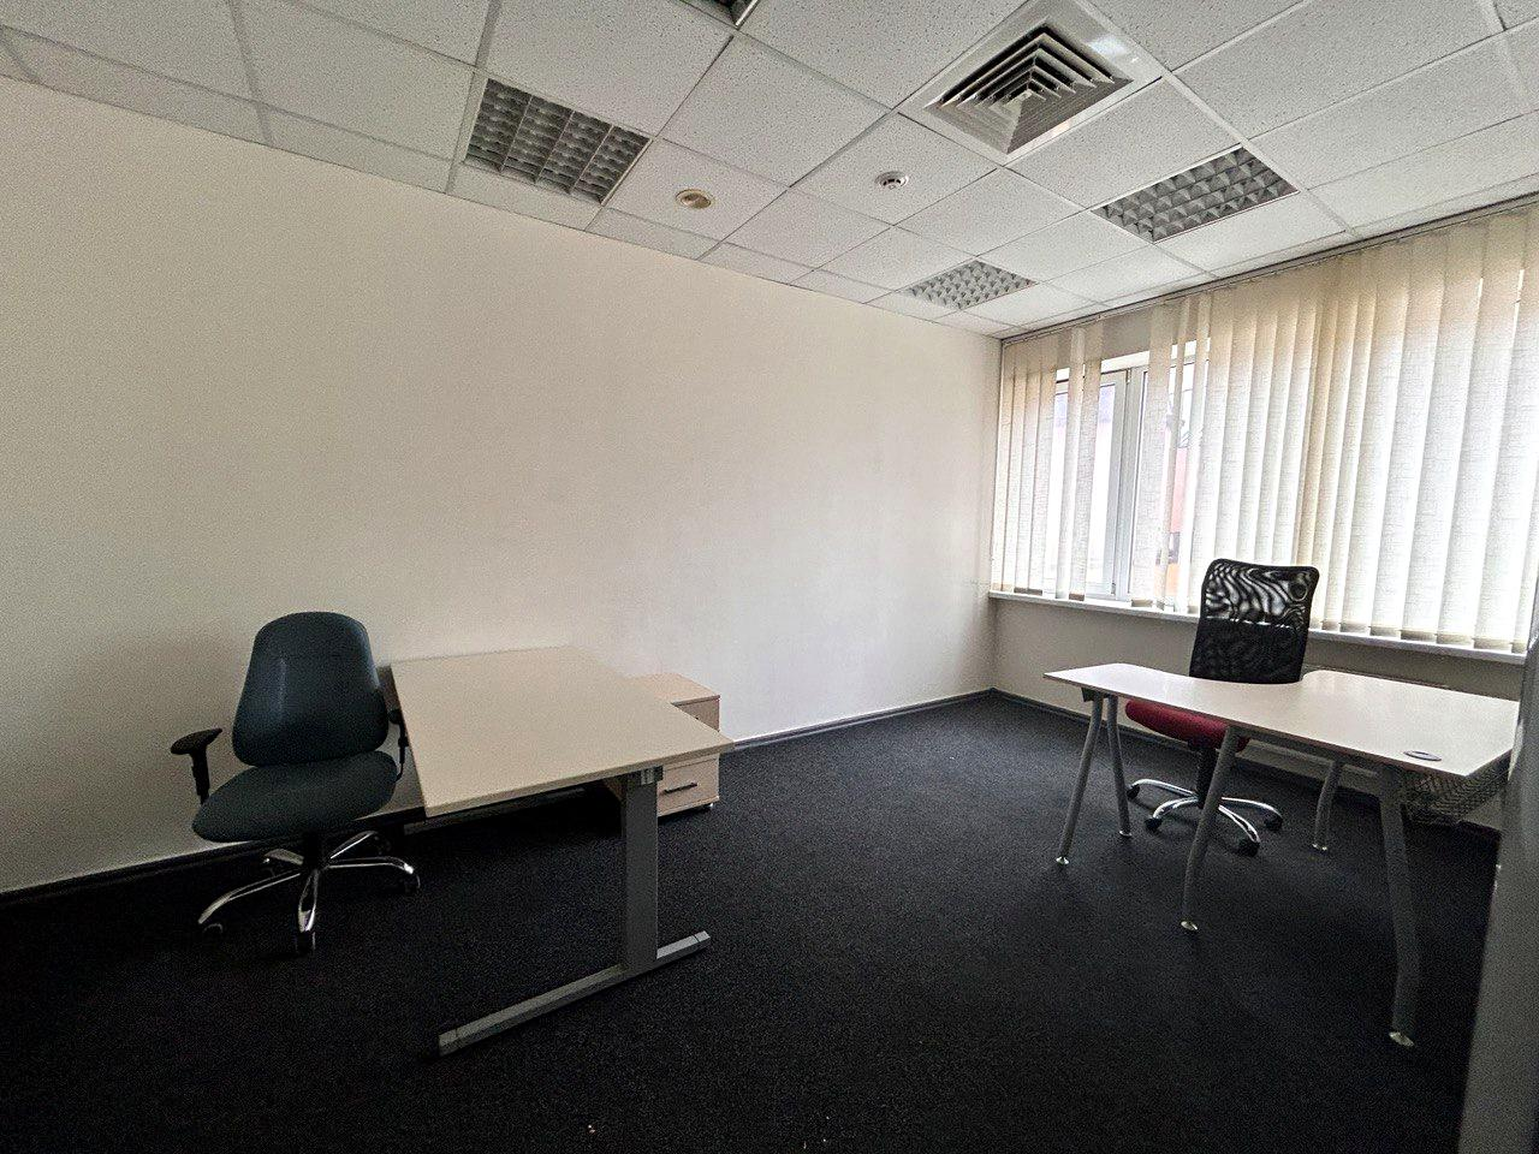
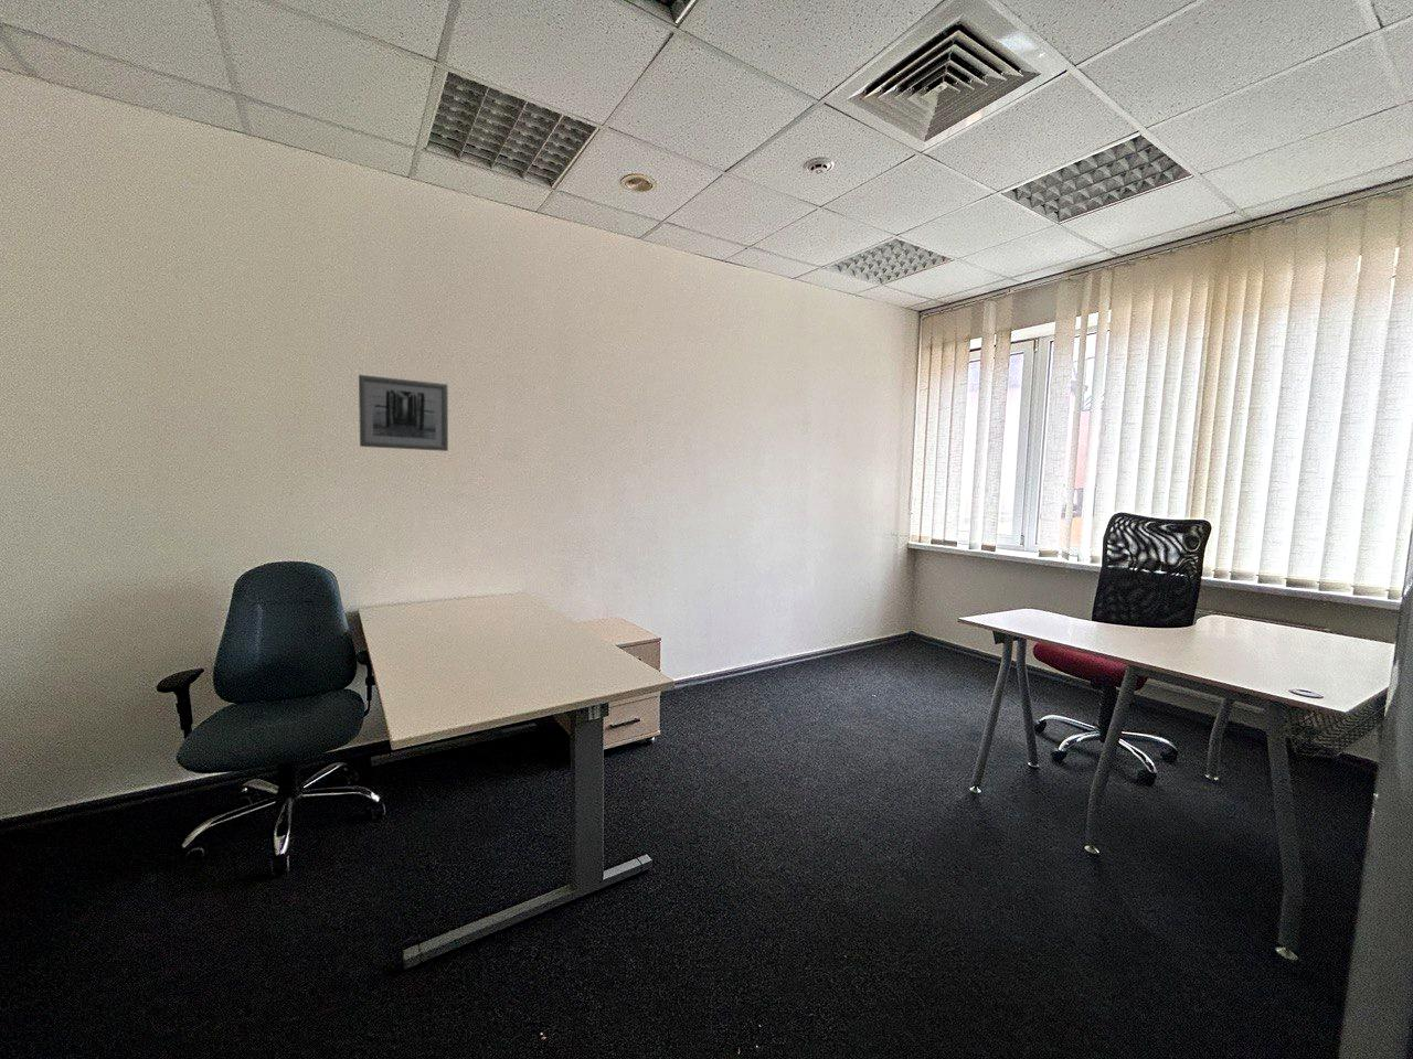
+ wall art (404, 414)
